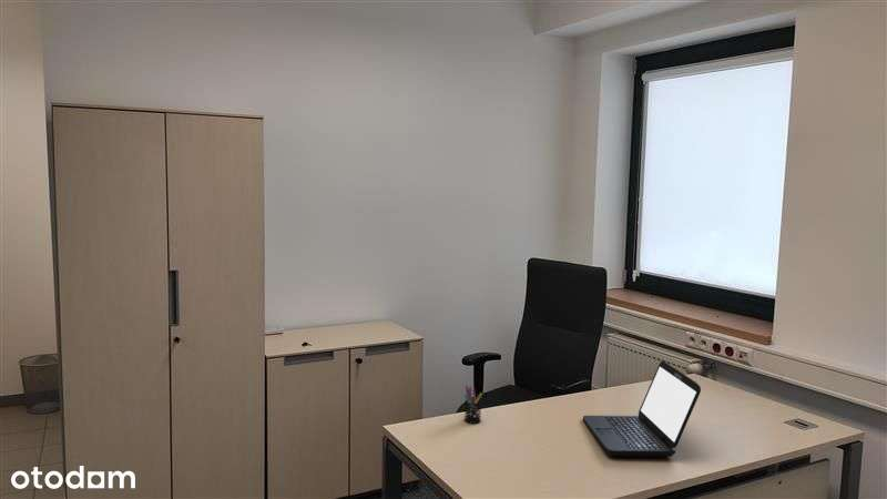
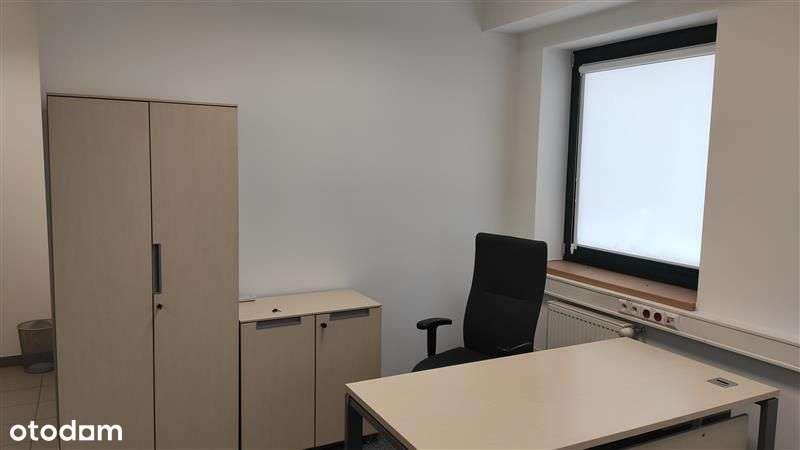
- pen holder (470, 404)
- laptop (641, 405)
